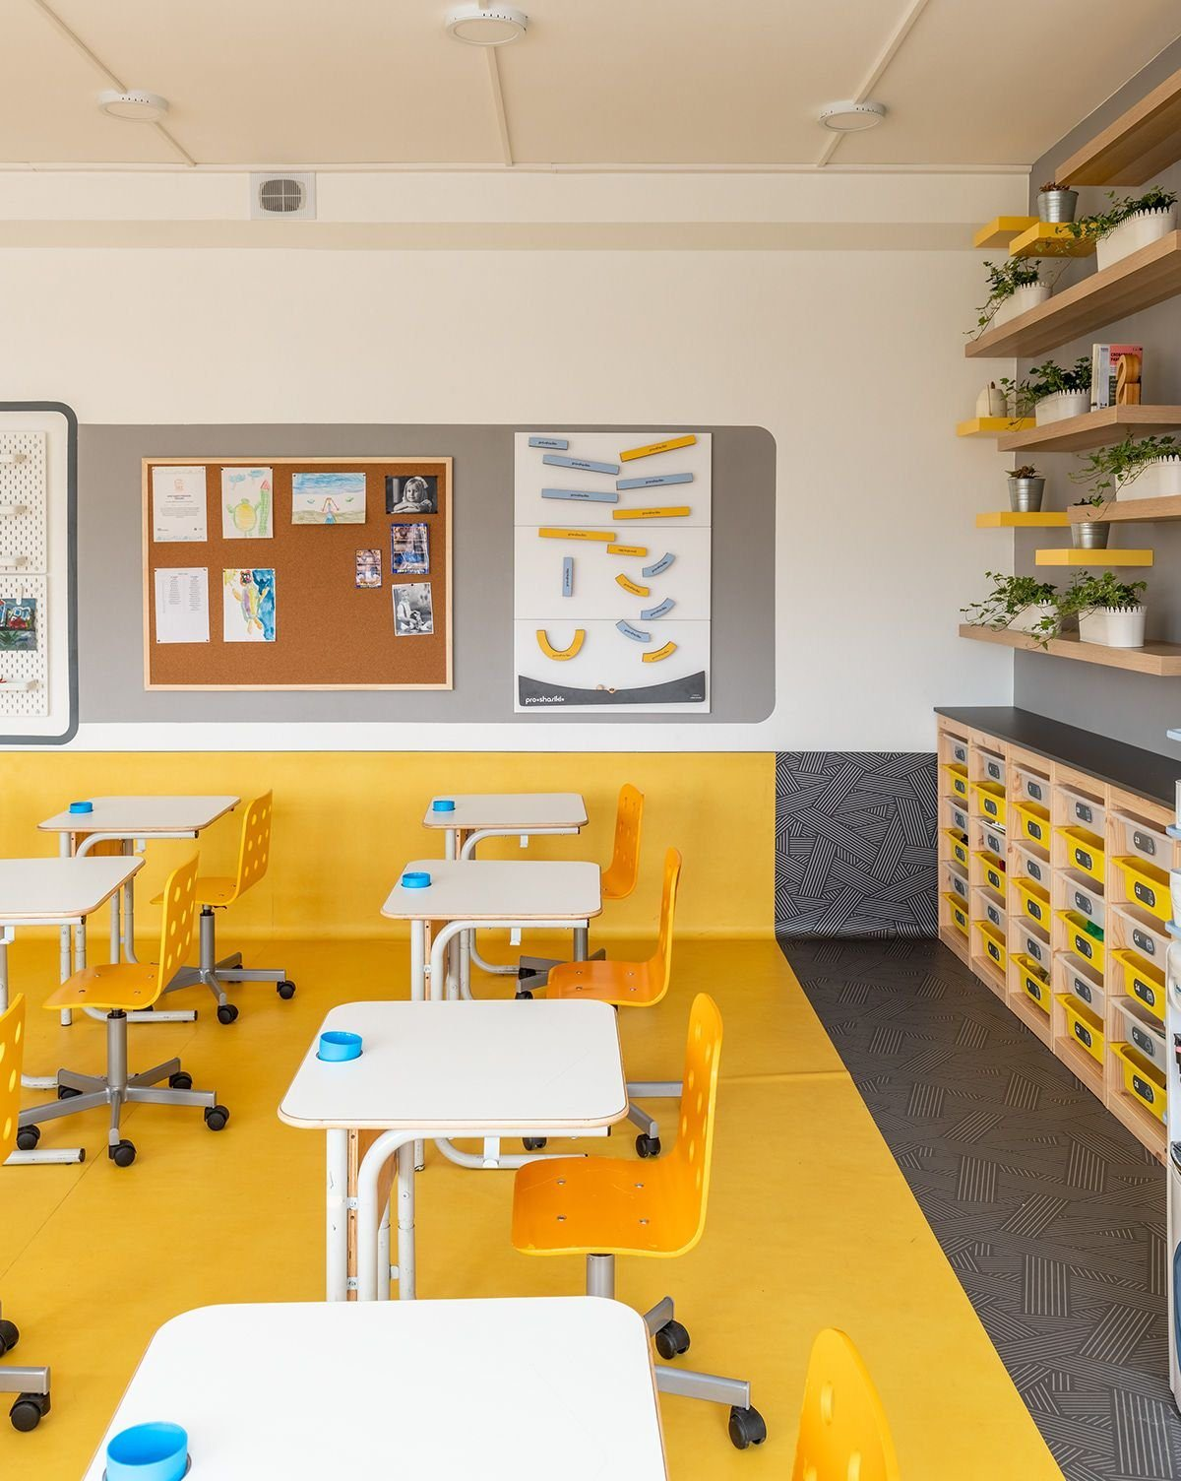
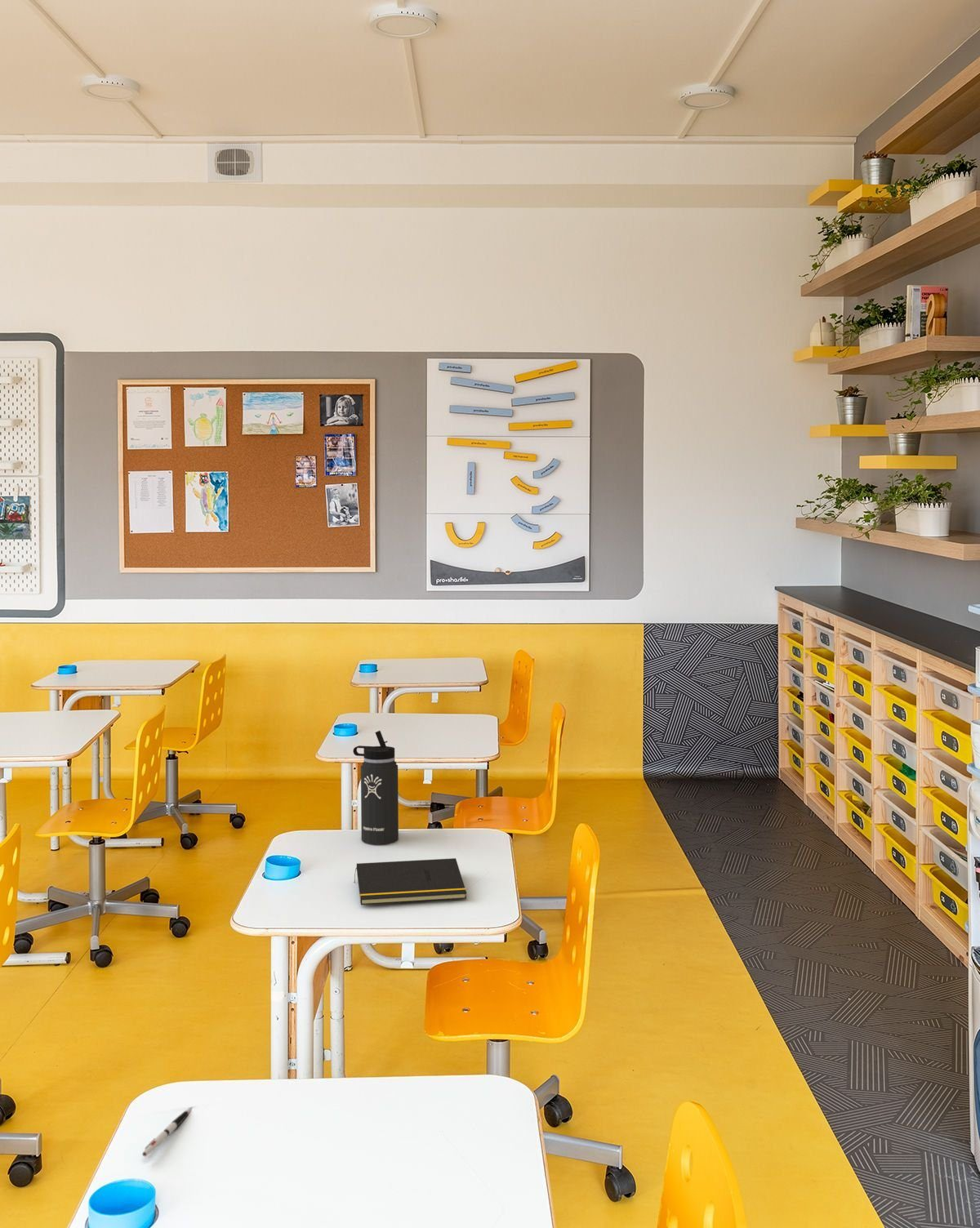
+ pen (168, 1129)
+ thermos bottle (375, 785)
+ notepad (410, 880)
